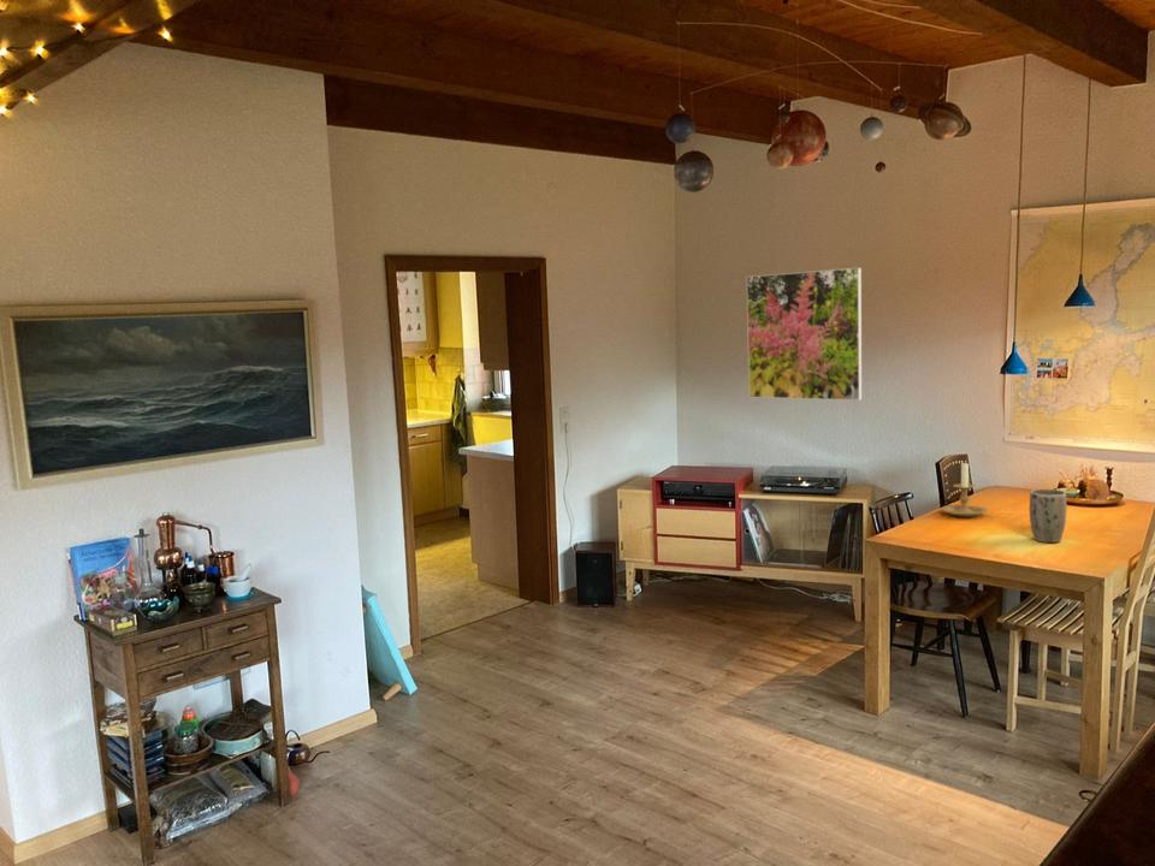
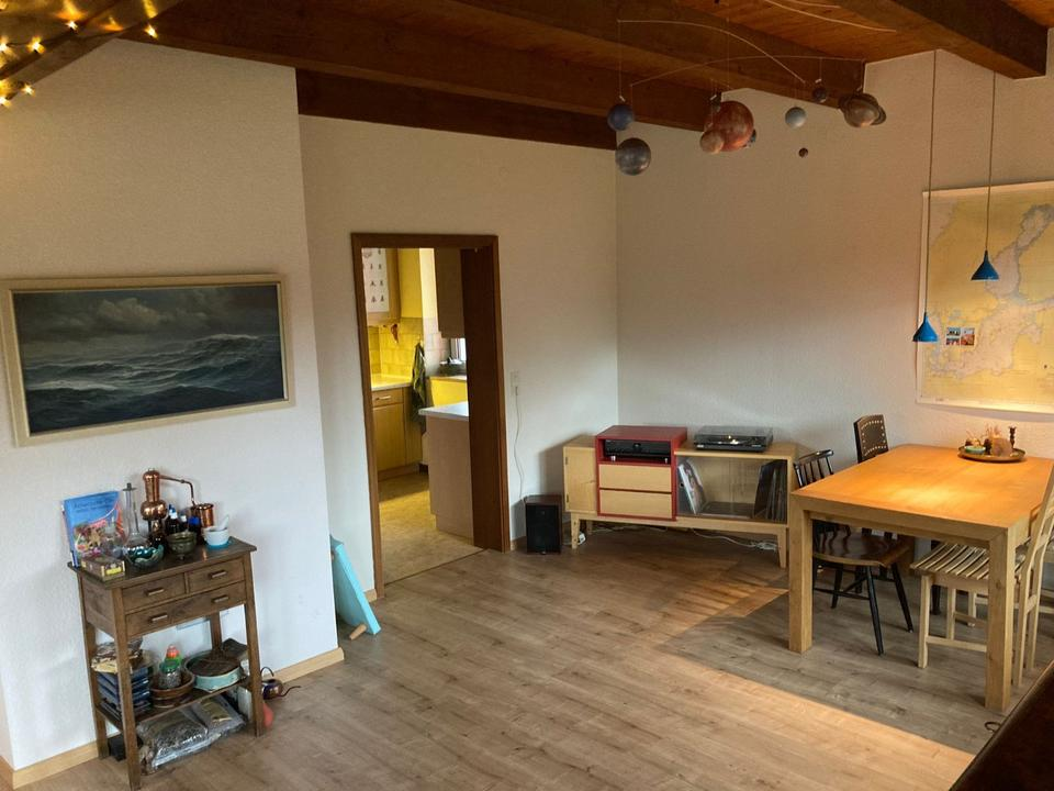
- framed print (801, 336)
- plant pot (1047, 516)
- candle holder (964, 487)
